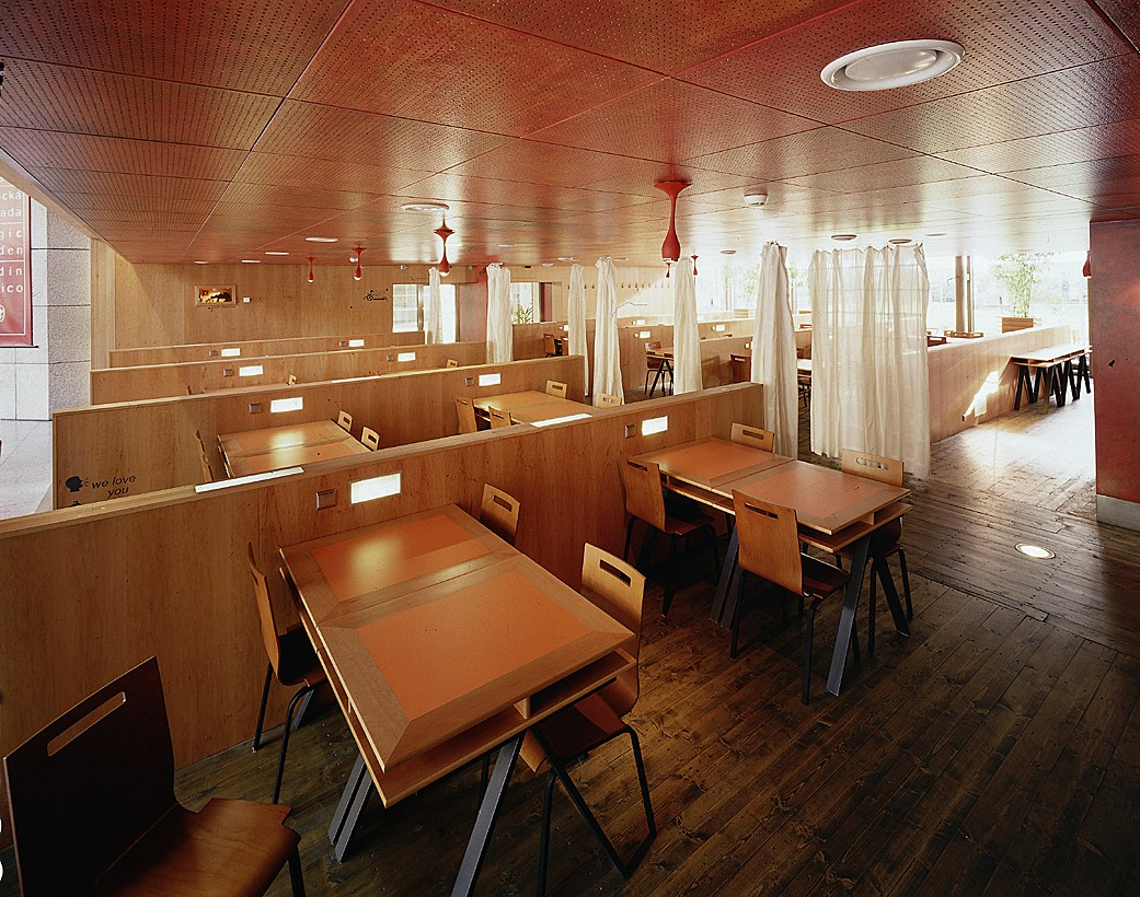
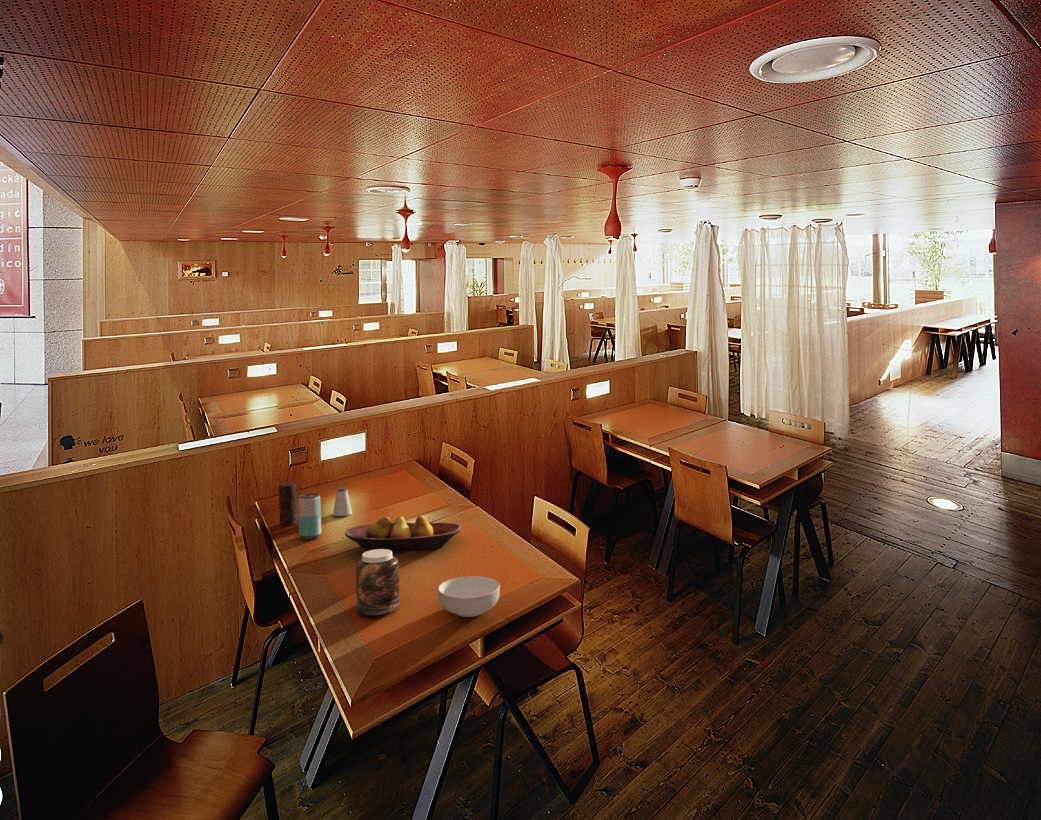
+ jar (377, 580)
+ cereal bowl (469, 598)
+ beverage can (309, 515)
+ saltshaker (342, 501)
+ fruit bowl (404, 531)
+ candle (287, 504)
